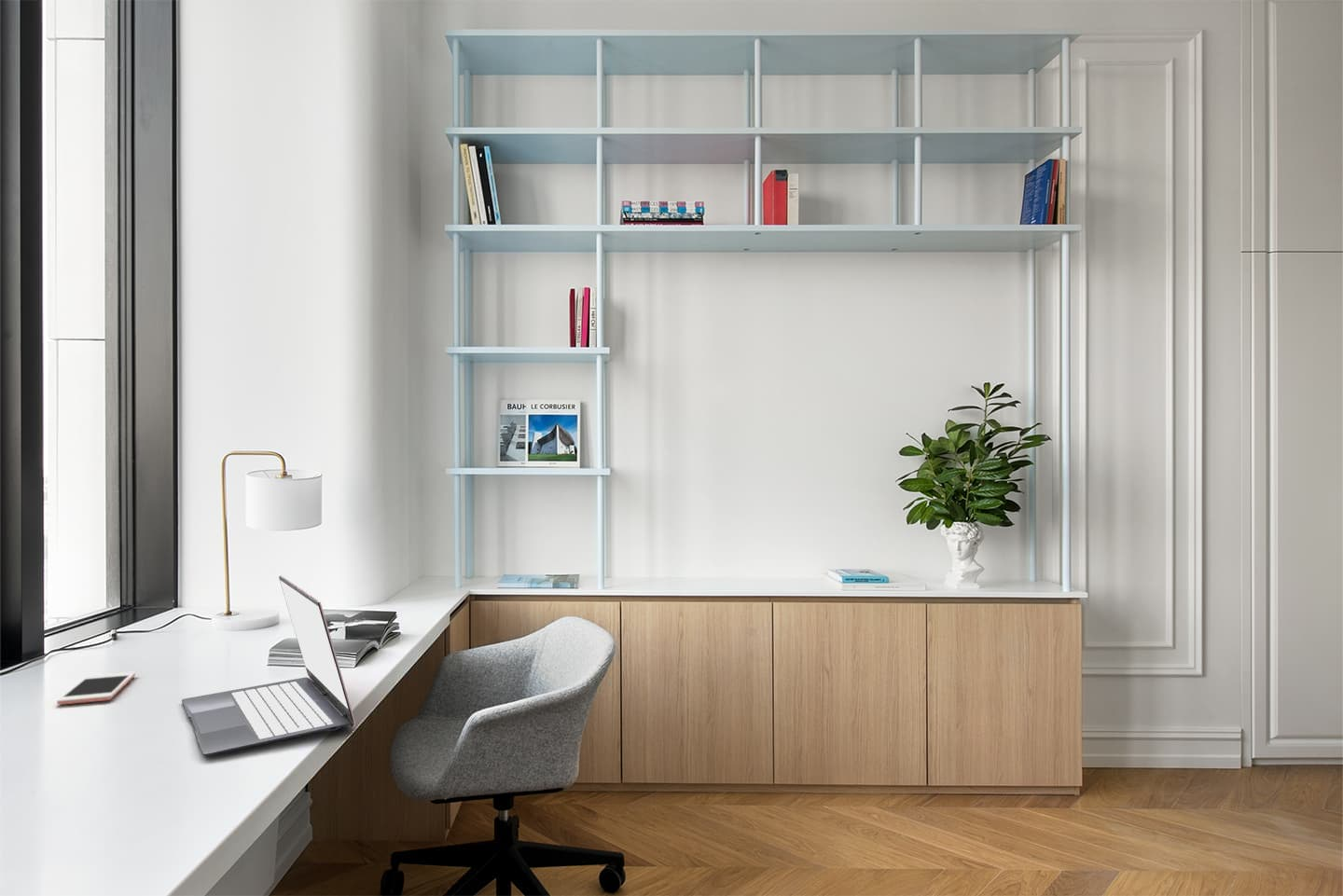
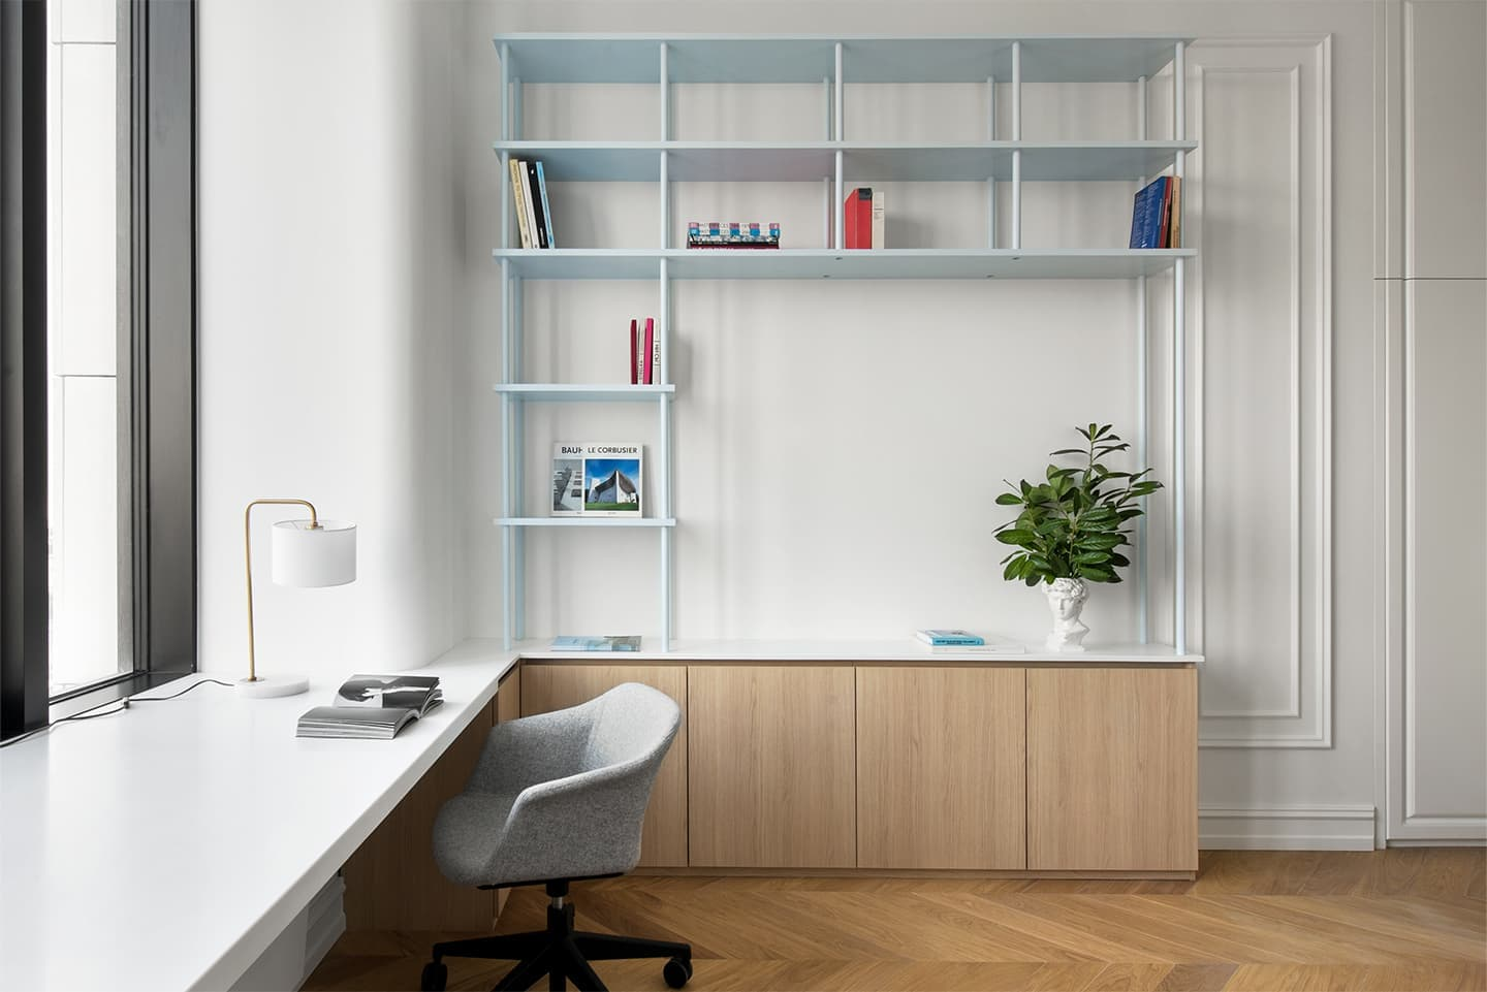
- laptop (268, 683)
- cell phone (98, 687)
